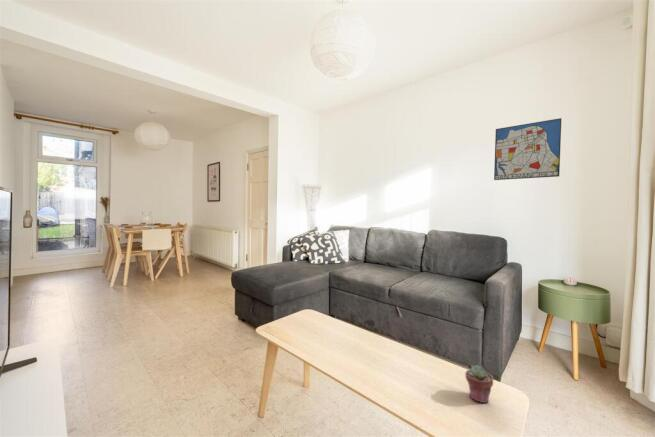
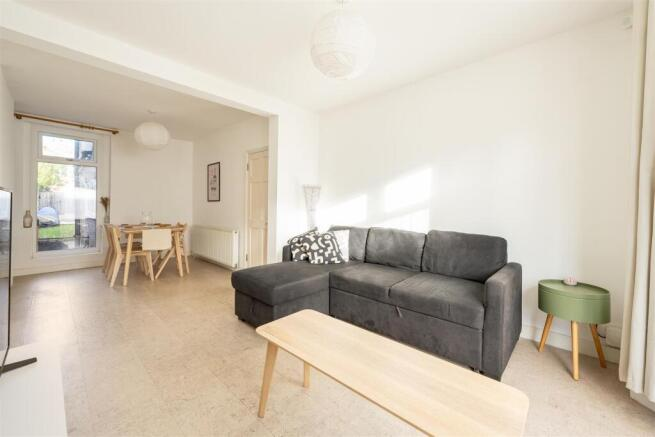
- potted succulent (479, 381)
- wall art (525, 151)
